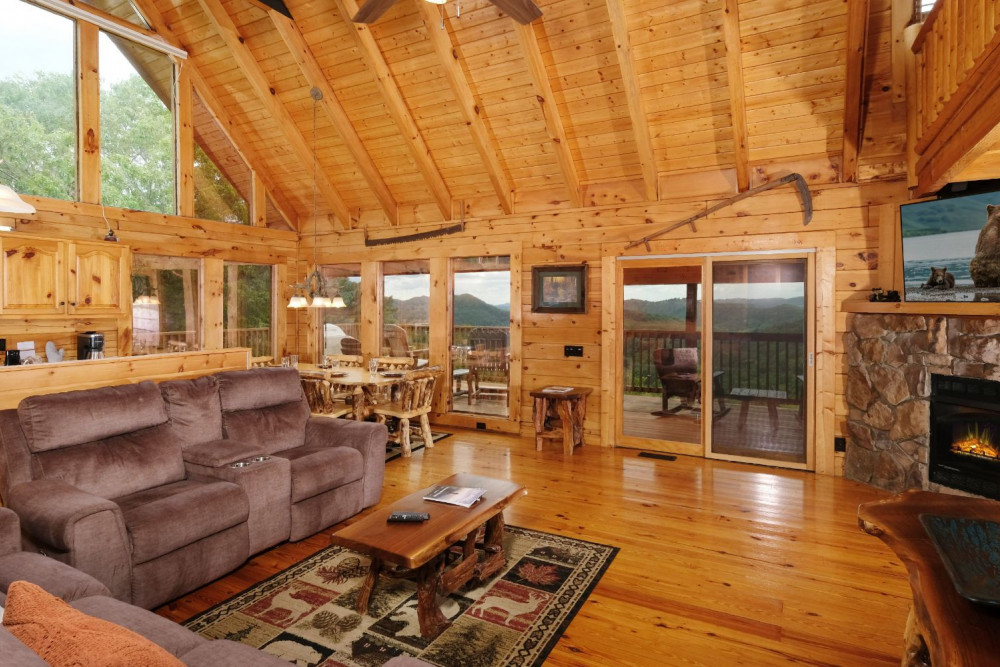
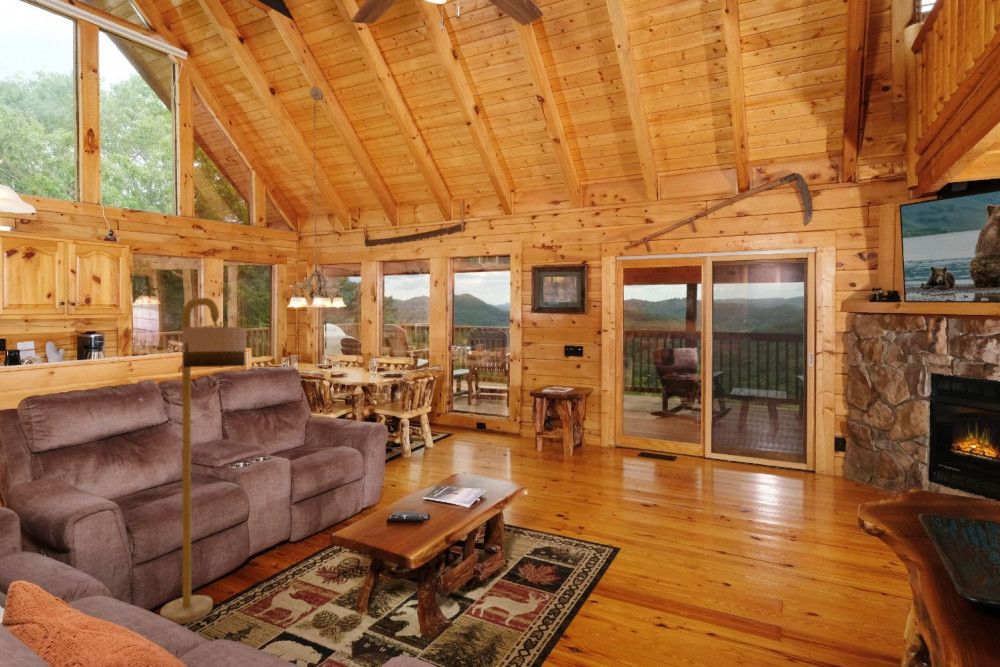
+ floor lamp (190, 457)
